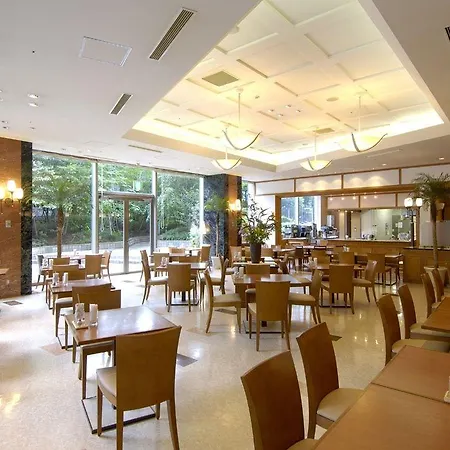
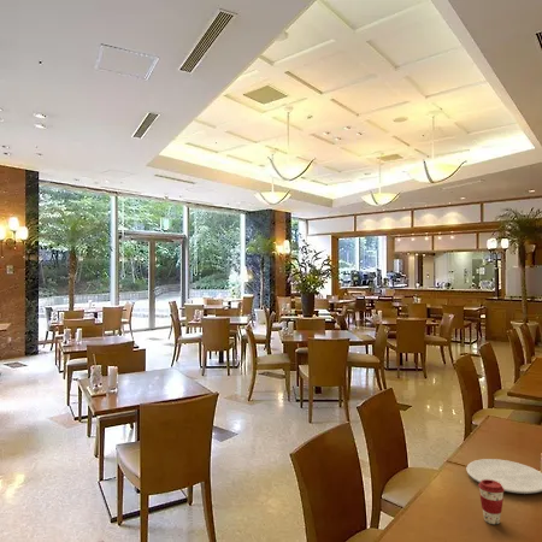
+ coffee cup (491, 501)
+ plate (506, 476)
